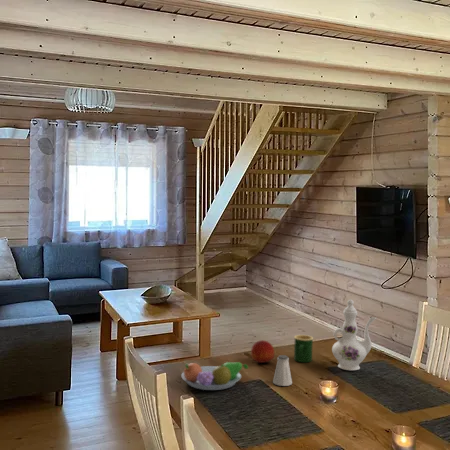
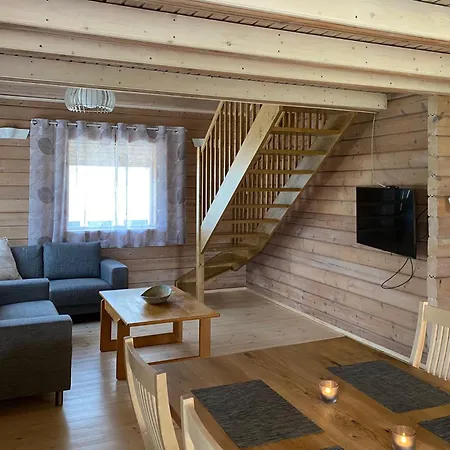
- fruit (262, 351)
- fruit bowl (213, 370)
- mug (302, 349)
- saltshaker (282, 369)
- chinaware (354, 333)
